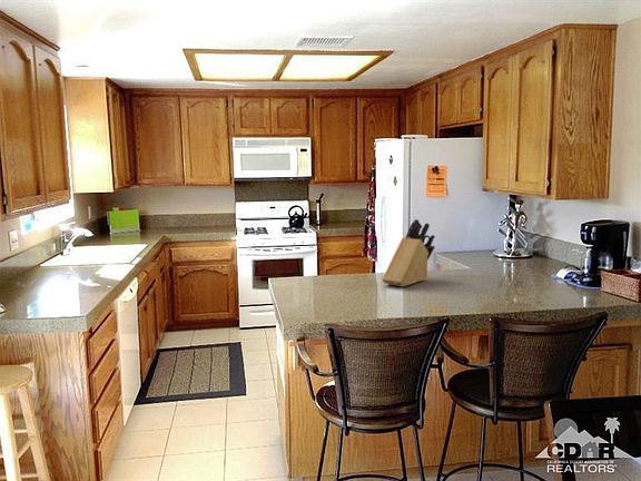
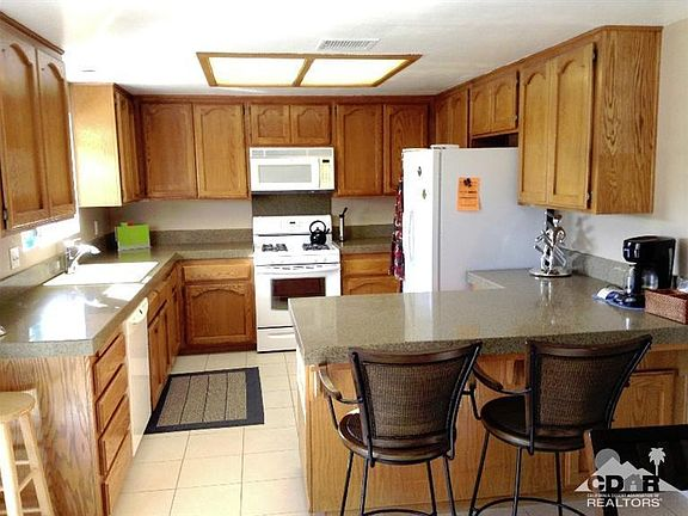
- knife block (410, 251)
